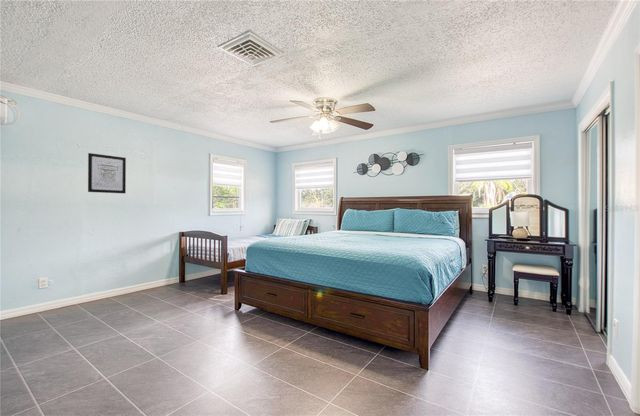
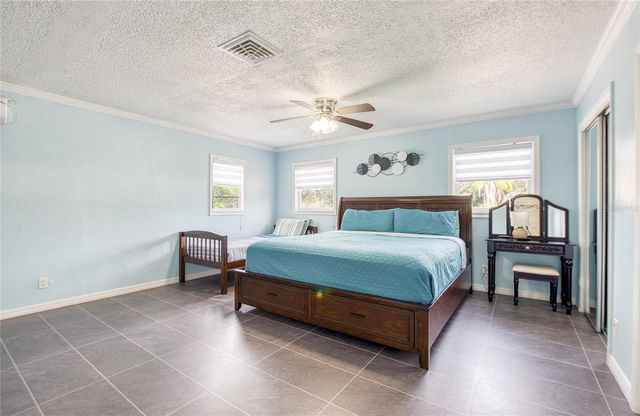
- wall art (107, 174)
